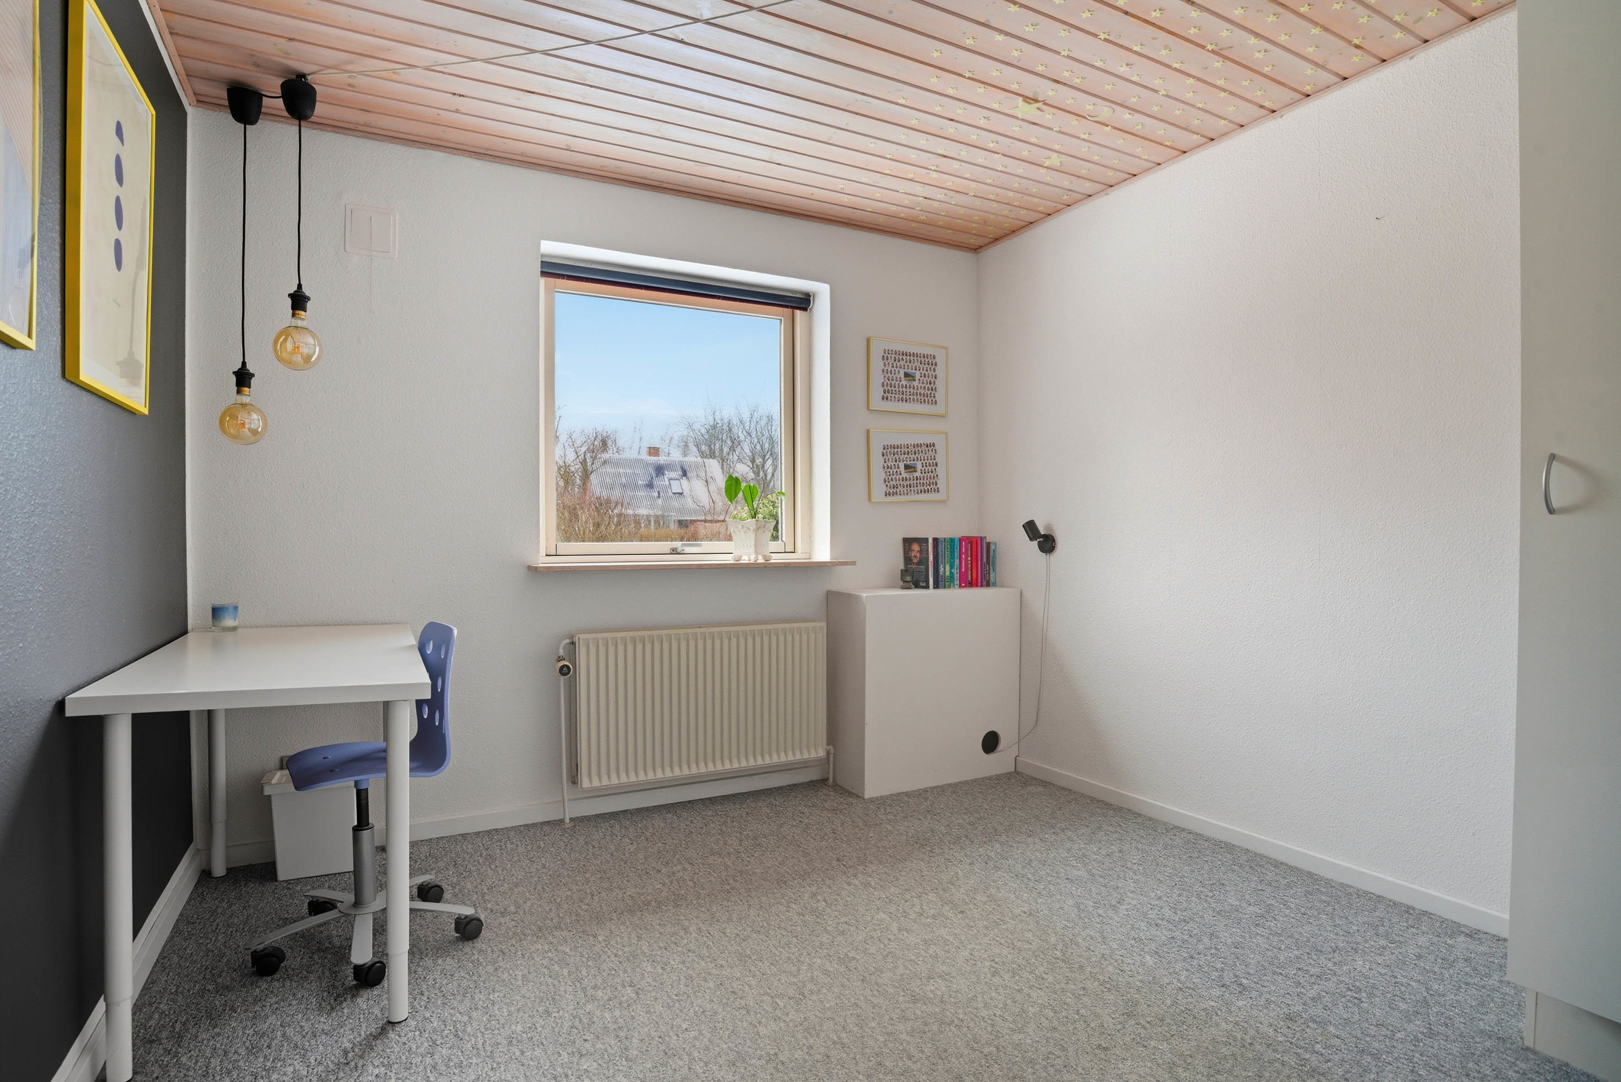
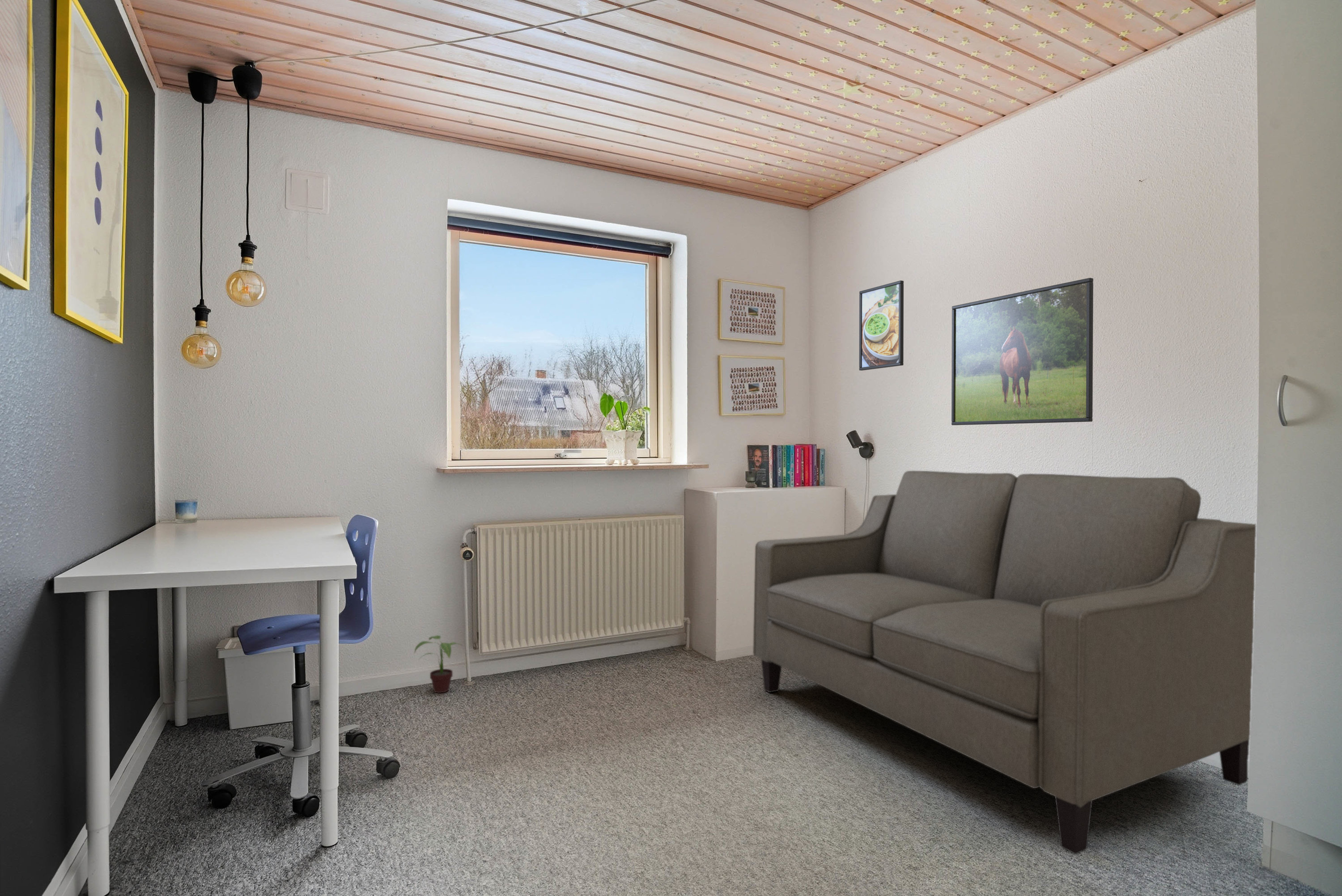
+ potted plant (439, 664)
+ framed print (1015, 359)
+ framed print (880, 327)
+ sofa (965, 600)
